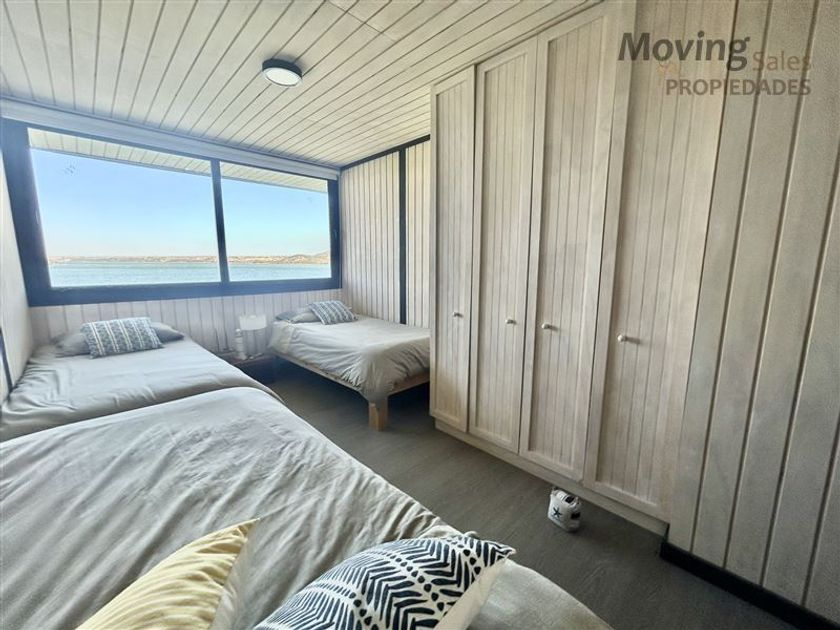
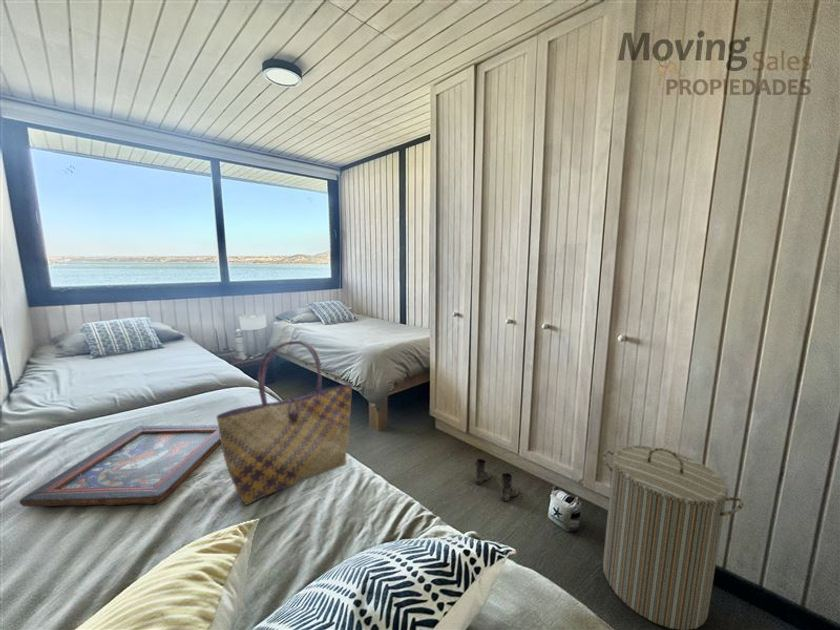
+ laundry hamper (659, 520)
+ decorative tray (147, 458)
+ tote bag (292, 410)
+ boots (491, 475)
